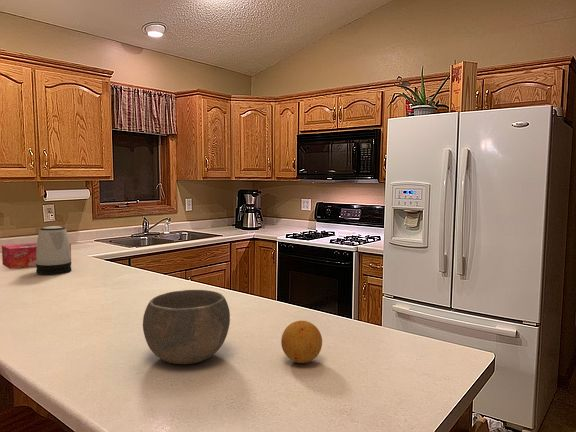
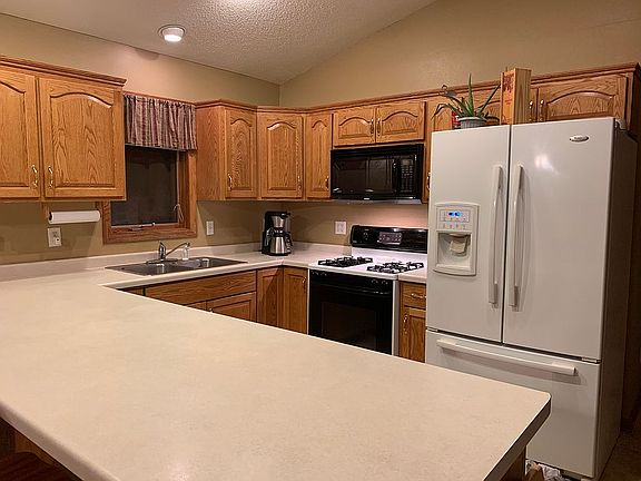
- tissue box (35, 253)
- fruit (301, 341)
- bowl (187, 327)
- kettle (51, 248)
